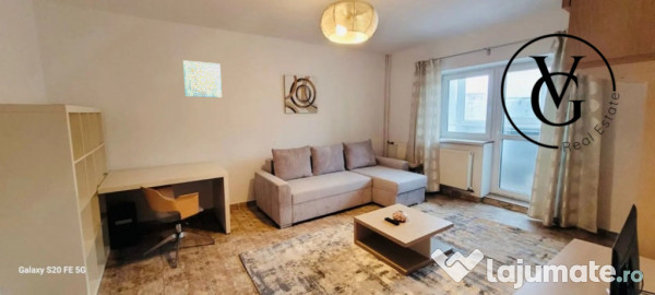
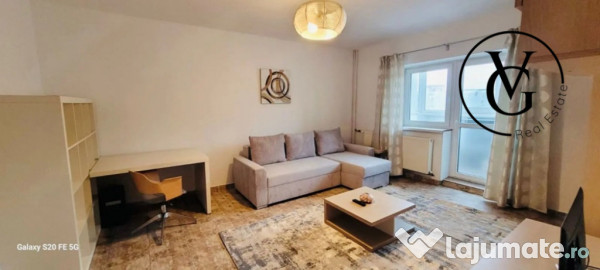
- wall art (202, 80)
